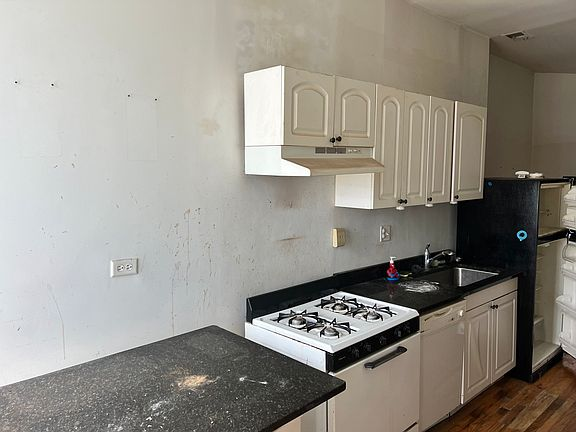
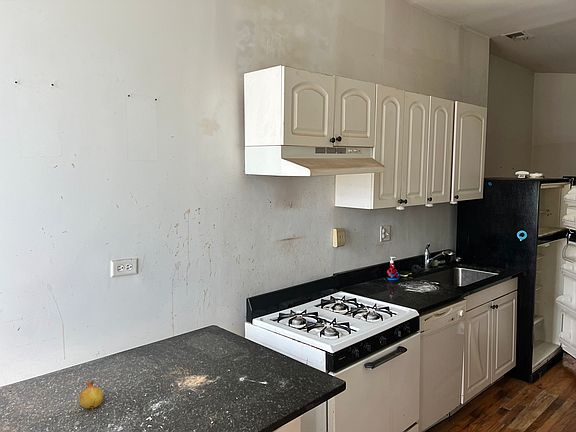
+ fruit (91, 395)
